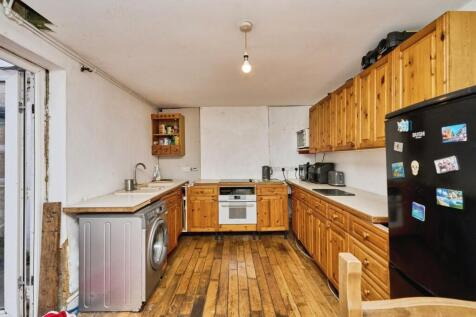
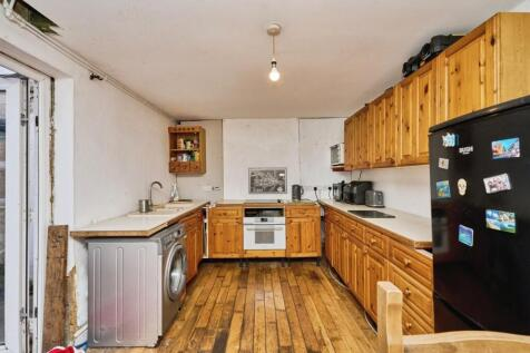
+ wall art (267, 180)
